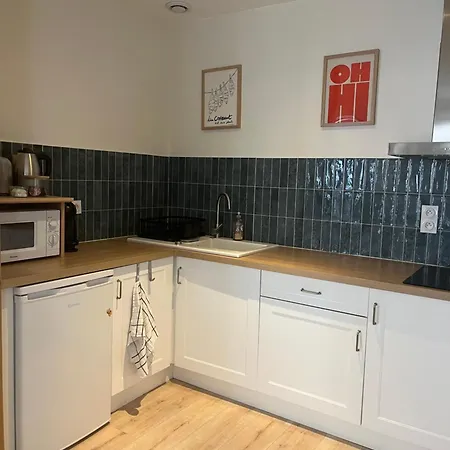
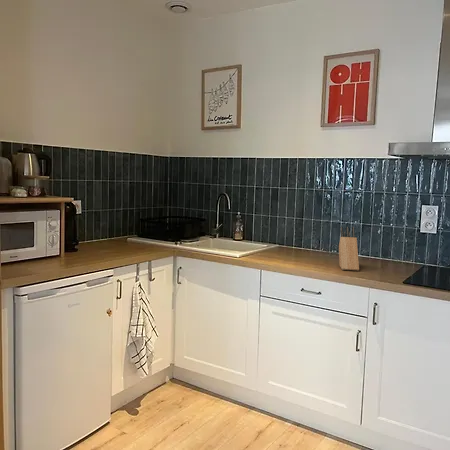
+ knife block (348, 247)
